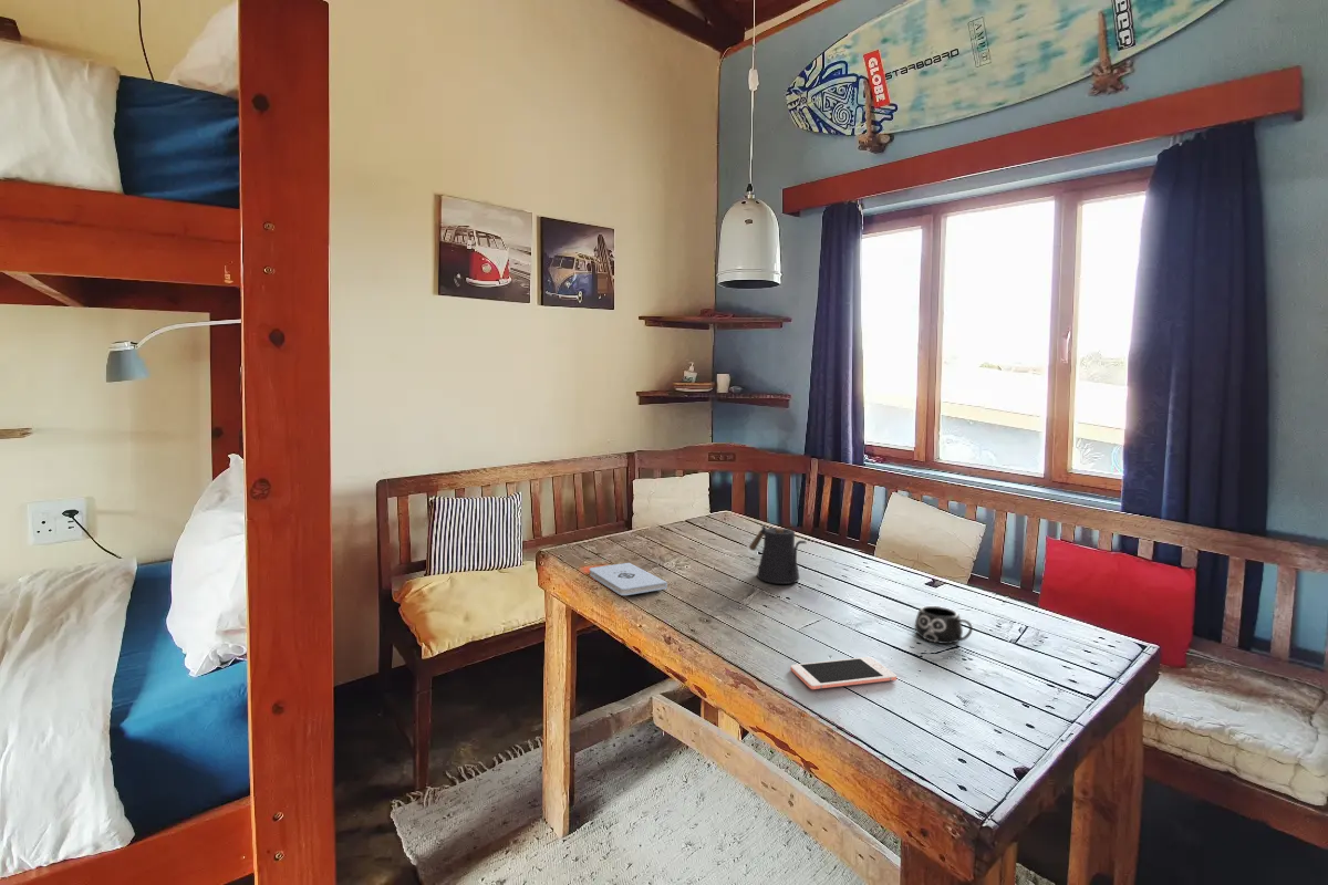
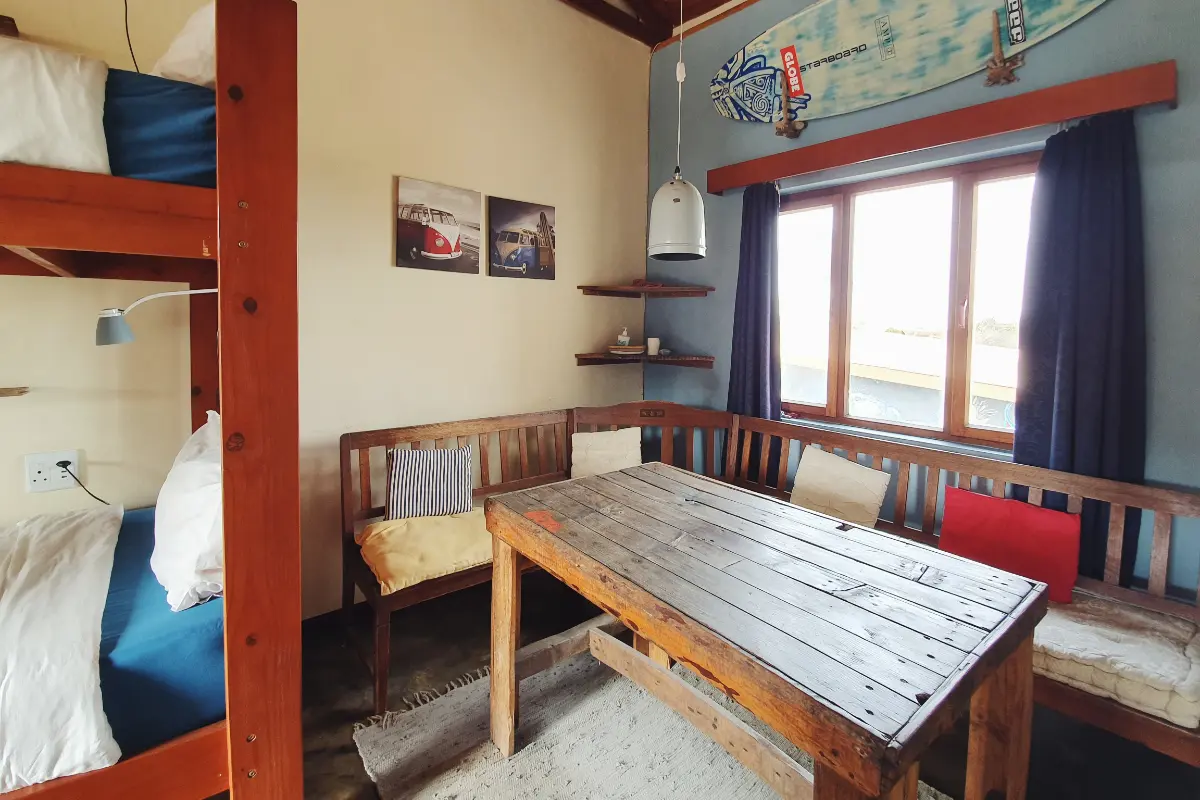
- kettle (777, 553)
- mug (944, 625)
- cell phone (842, 671)
- notepad (625, 577)
